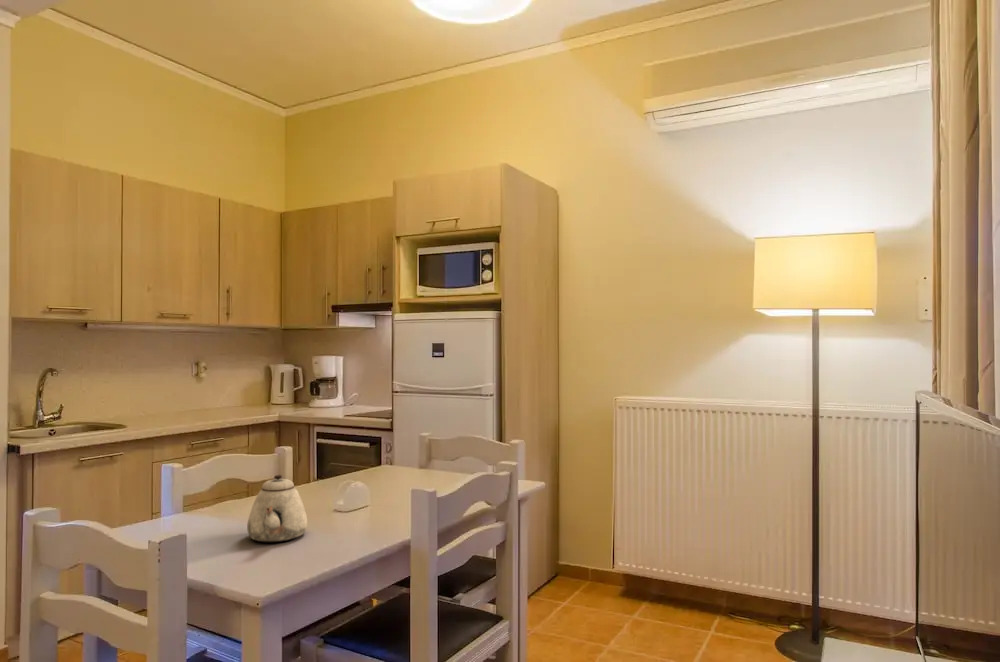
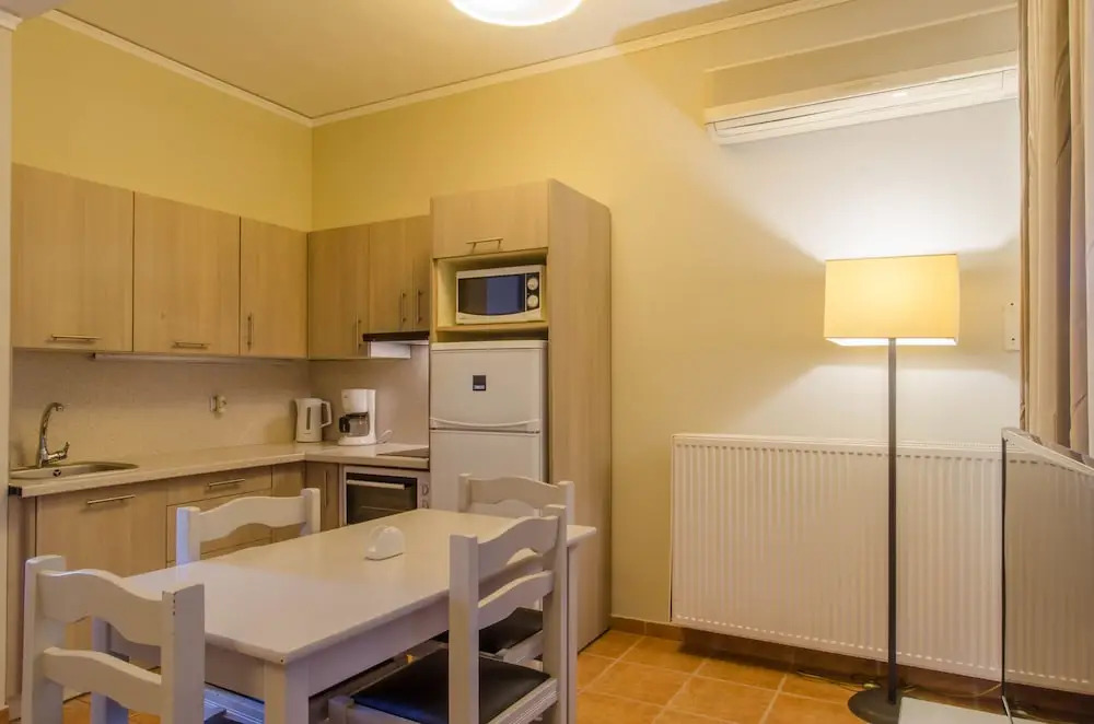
- teapot (276, 507)
